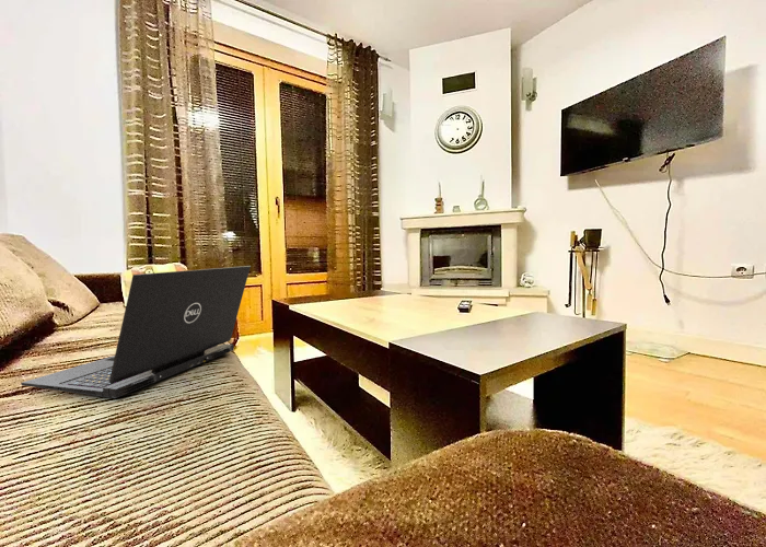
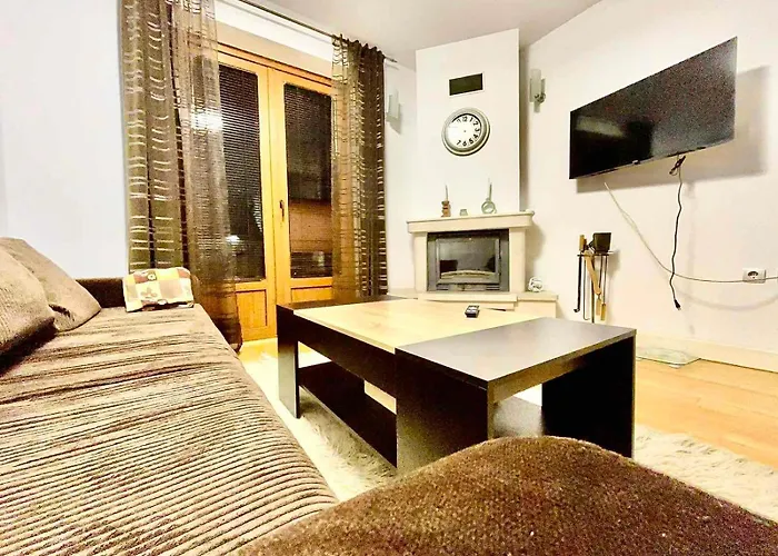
- laptop (151, 319)
